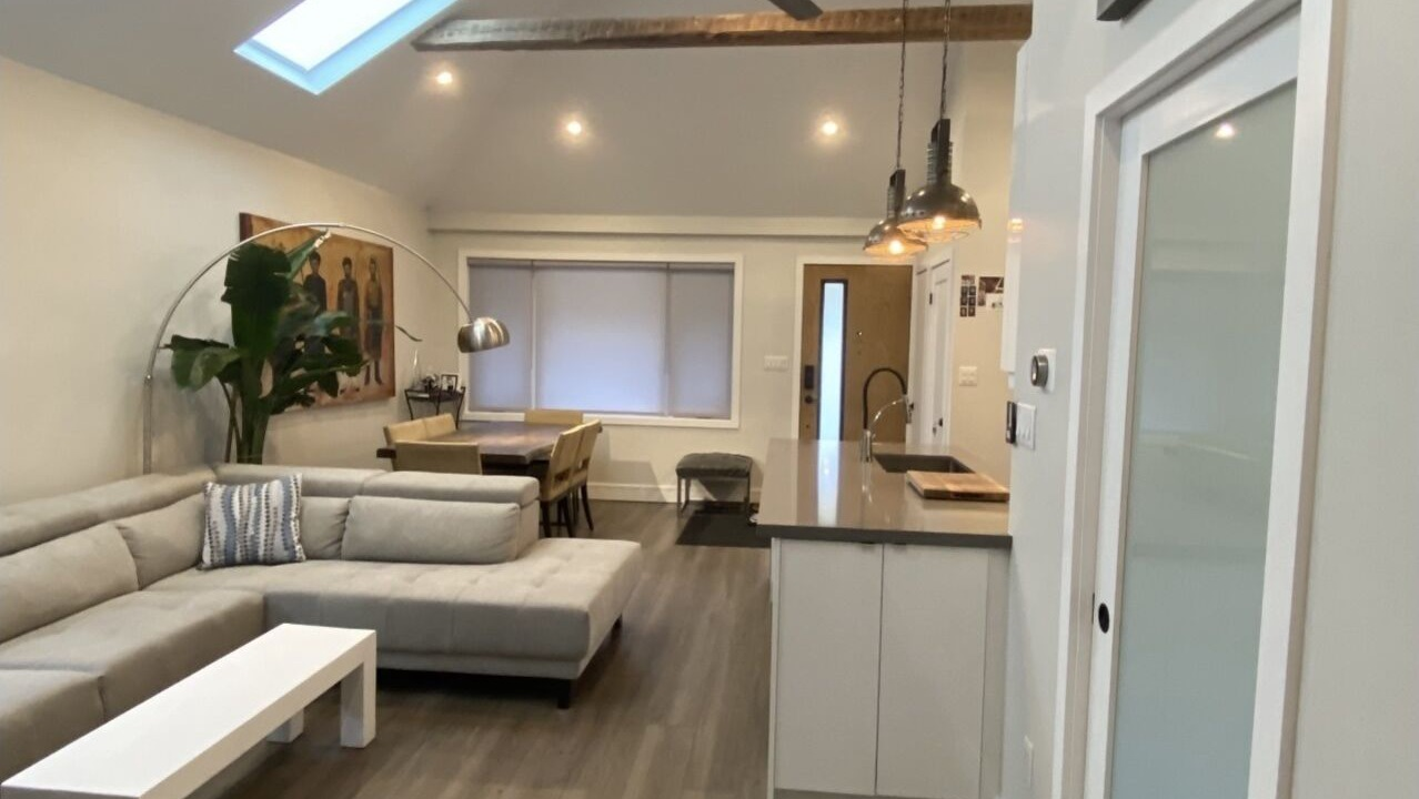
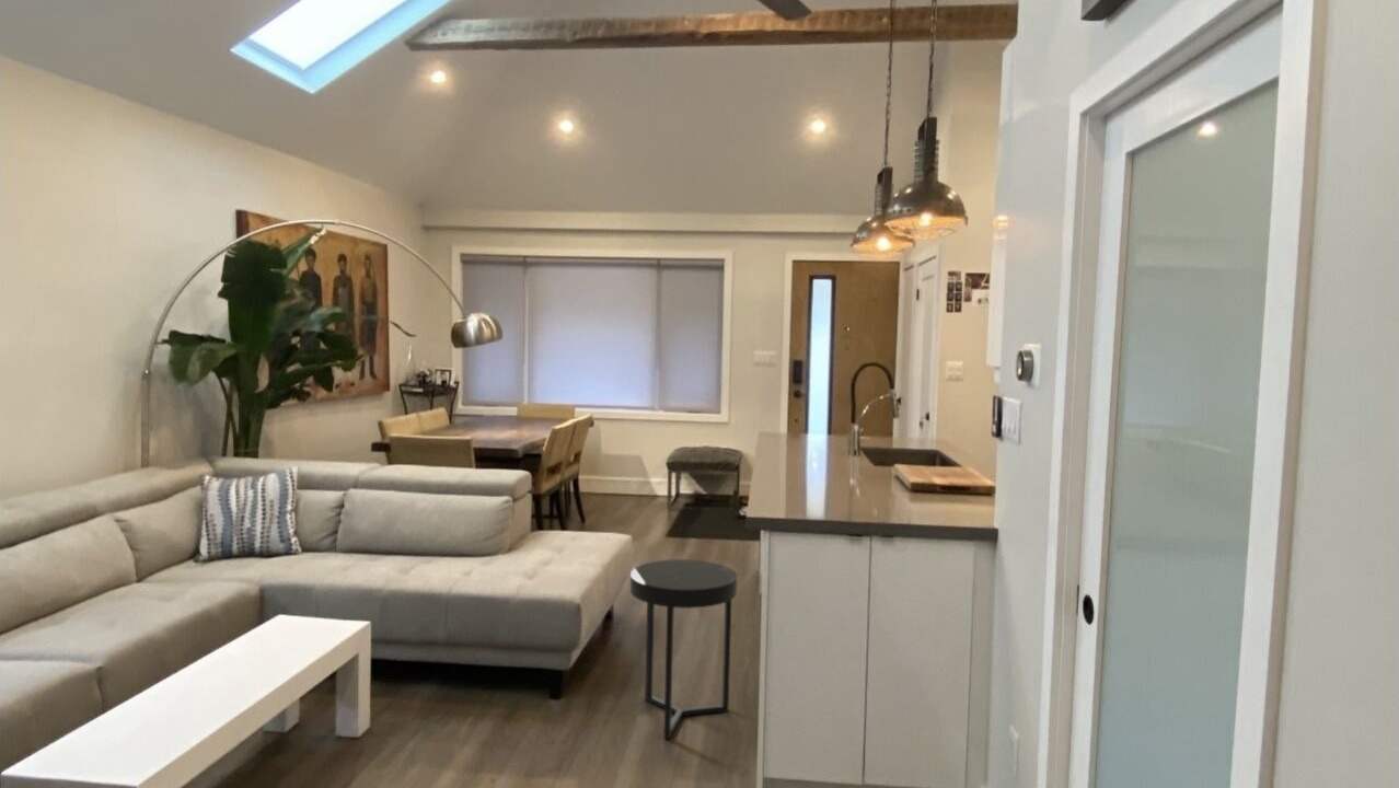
+ side table (672, 645)
